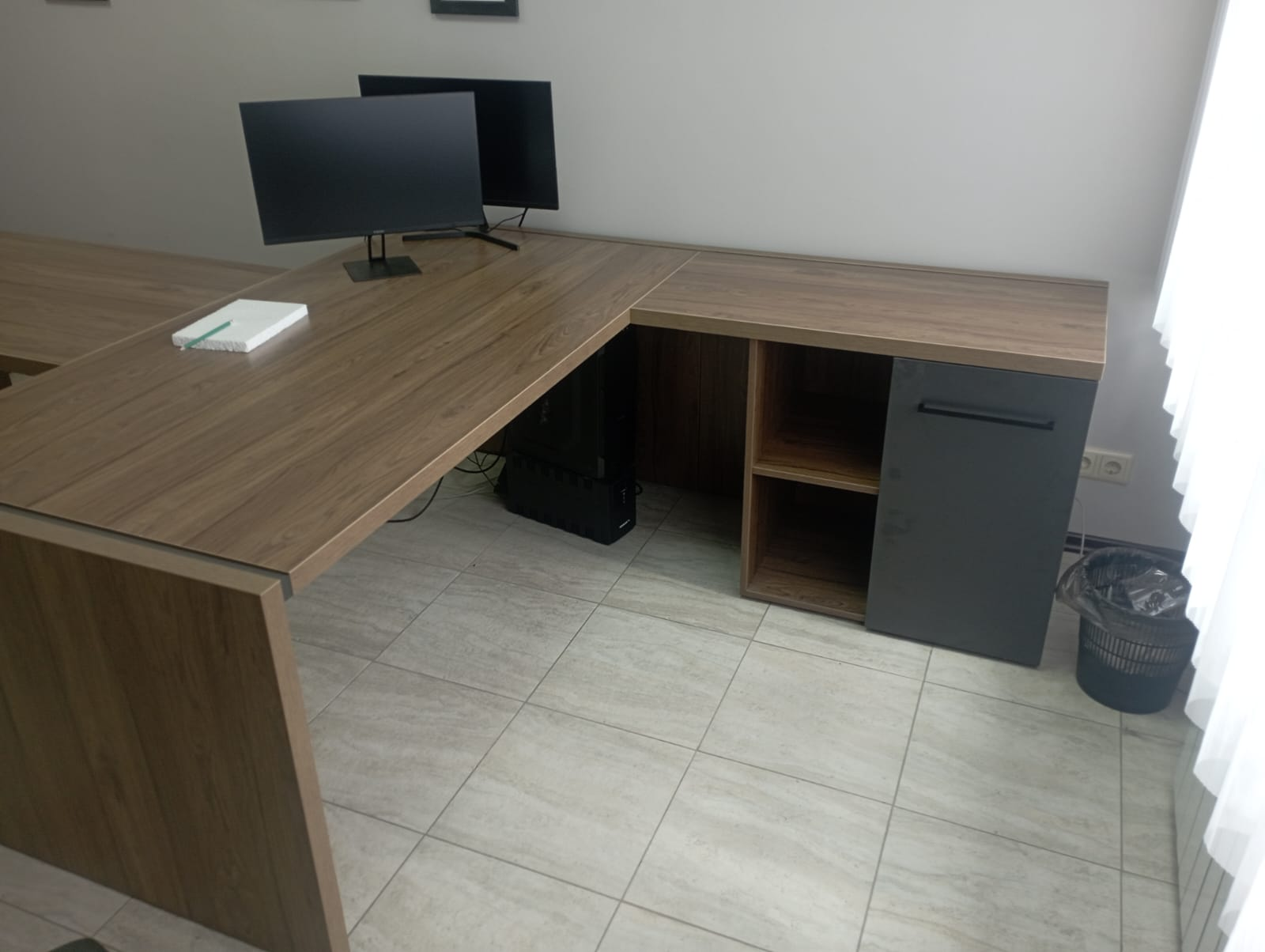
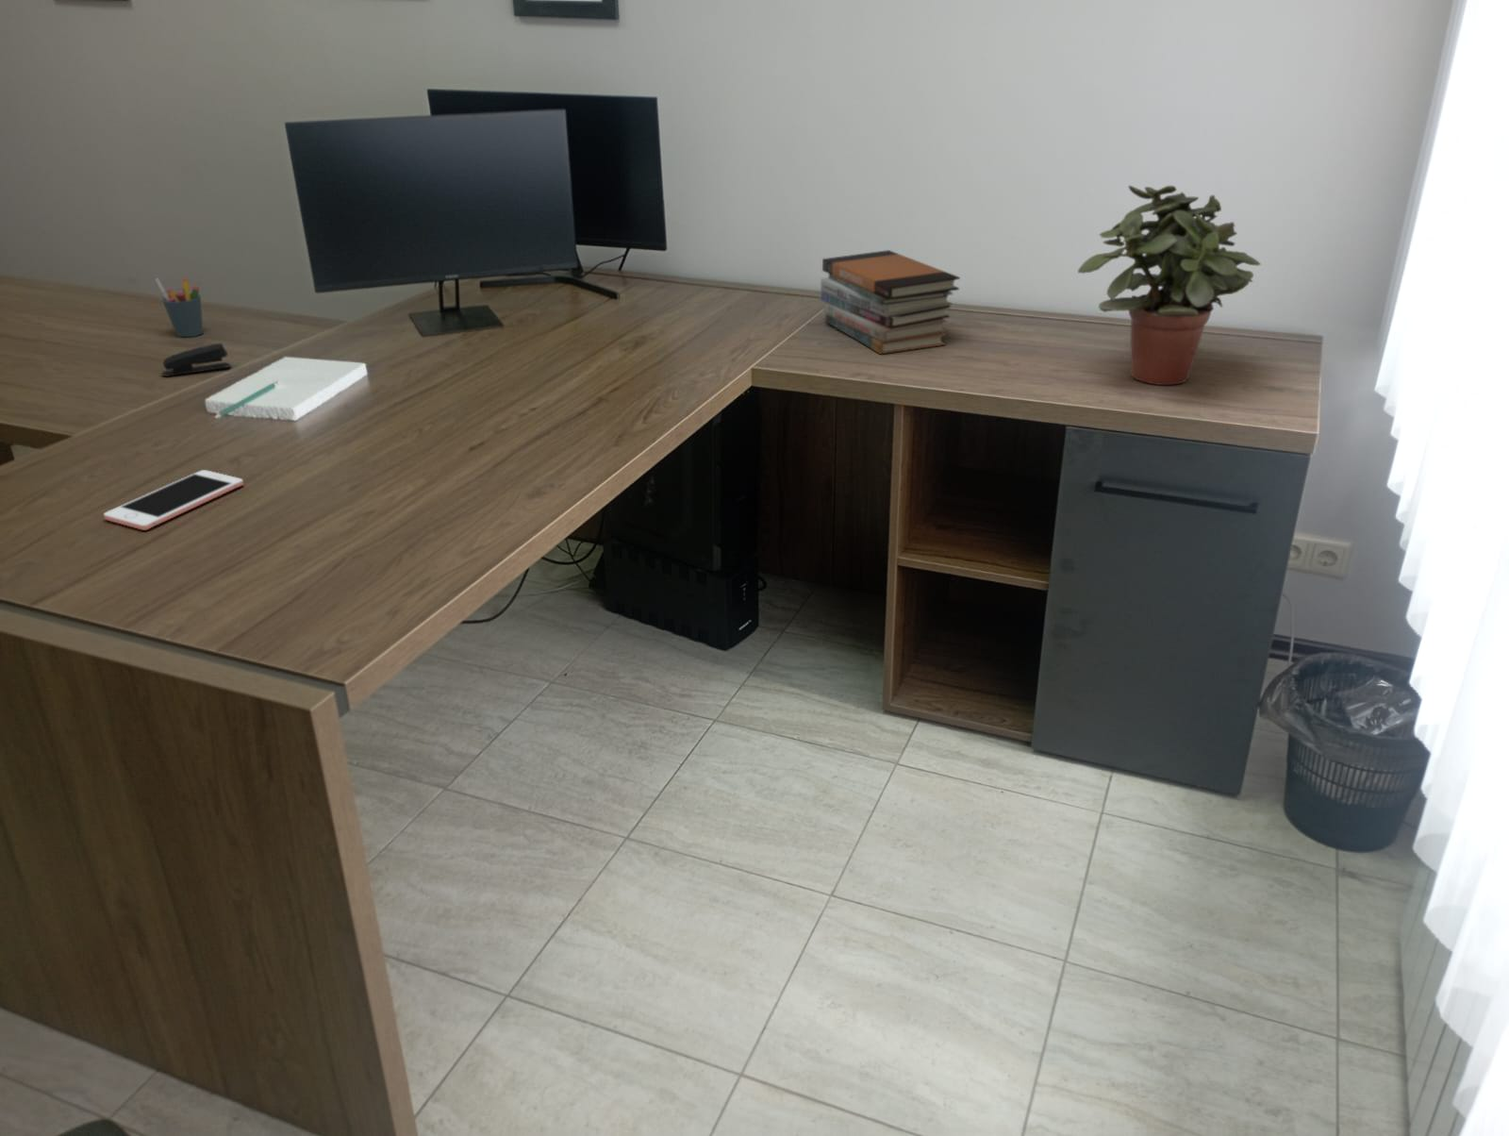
+ pen holder (183, 305)
+ book stack (885, 300)
+ potted plant (1171, 286)
+ stapler (193, 358)
+ cell phone (175, 498)
